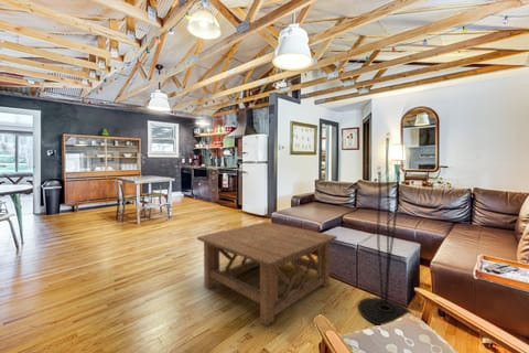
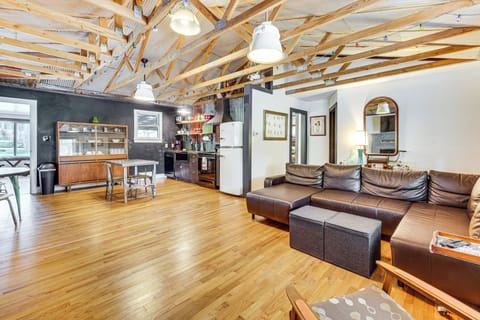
- coffee table (267, 260)
- floor lamp (387, 223)
